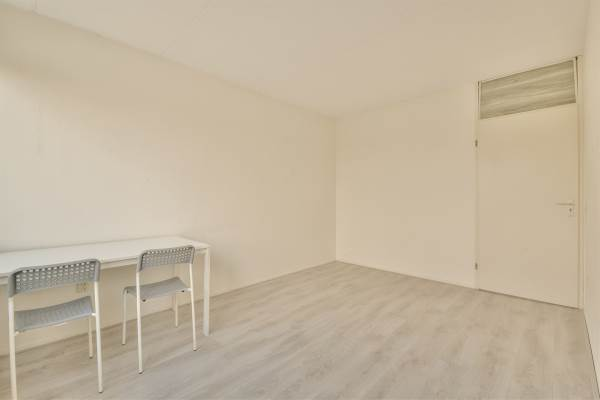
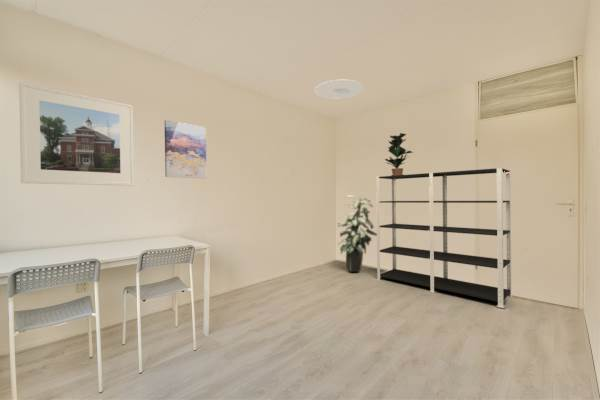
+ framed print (83, 139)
+ indoor plant (354, 233)
+ shelving unit (437, 230)
+ wall art (186, 151)
+ ceiling light (338, 87)
+ potted plant (399, 154)
